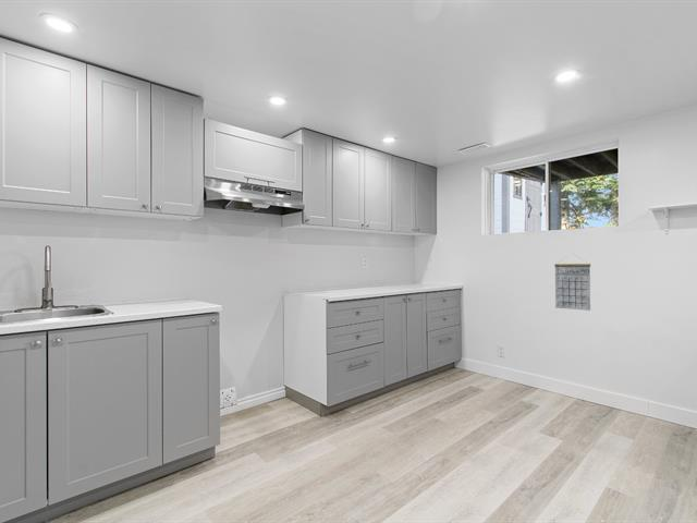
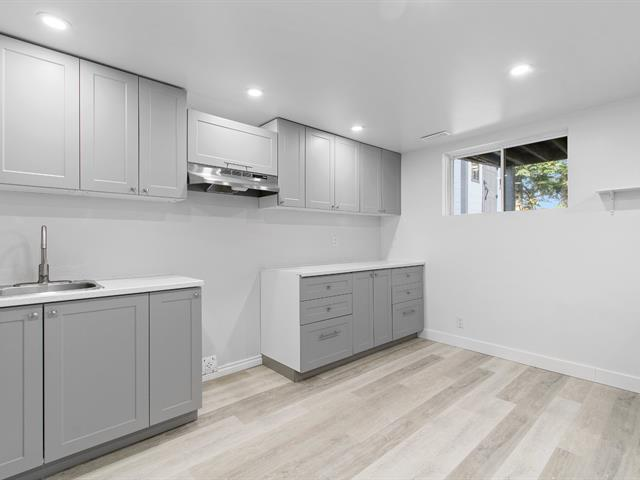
- calendar (572, 281)
